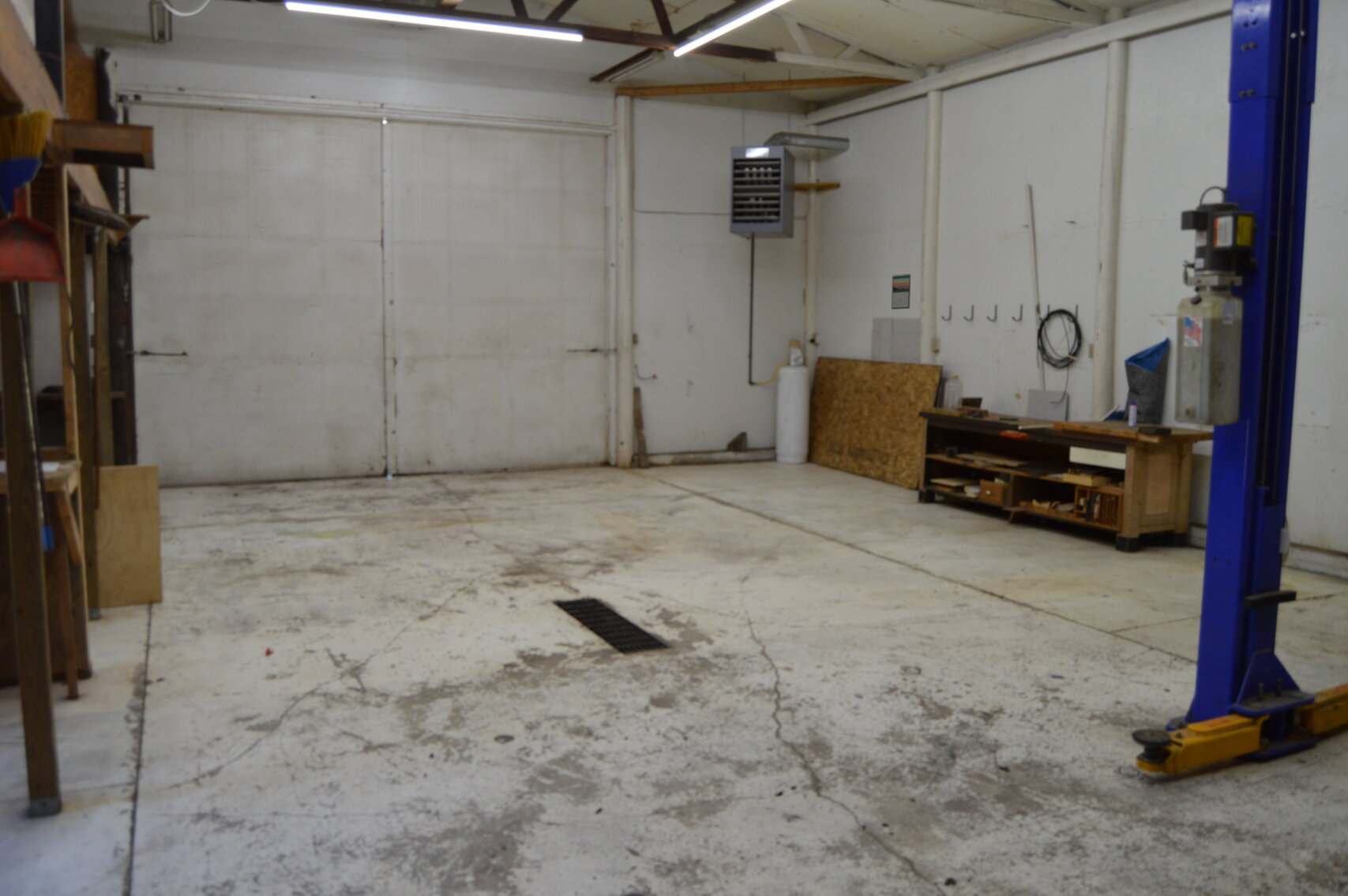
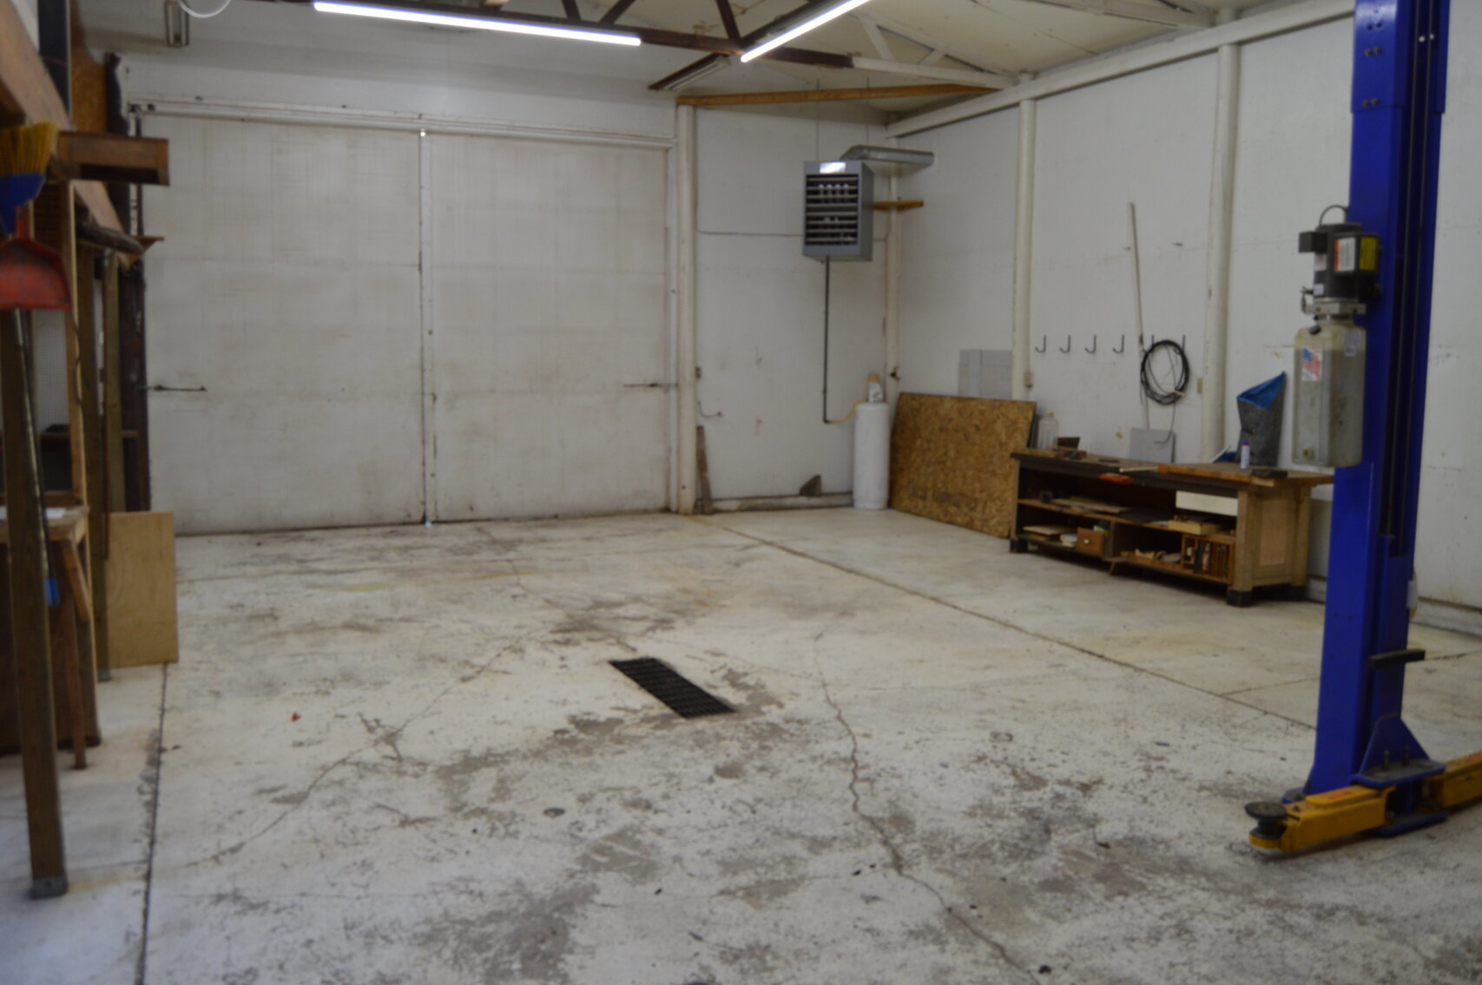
- calendar (900, 291)
